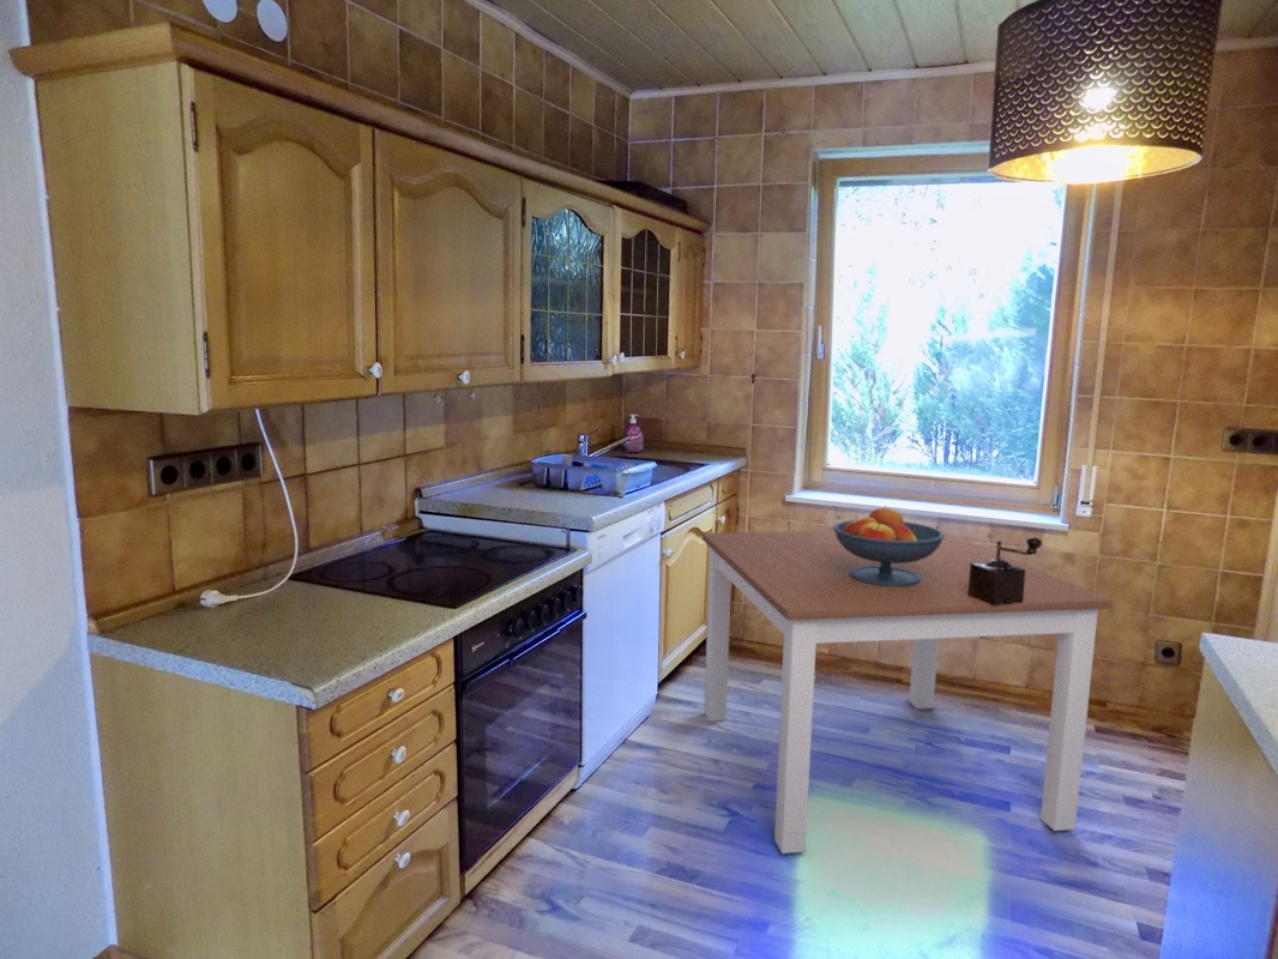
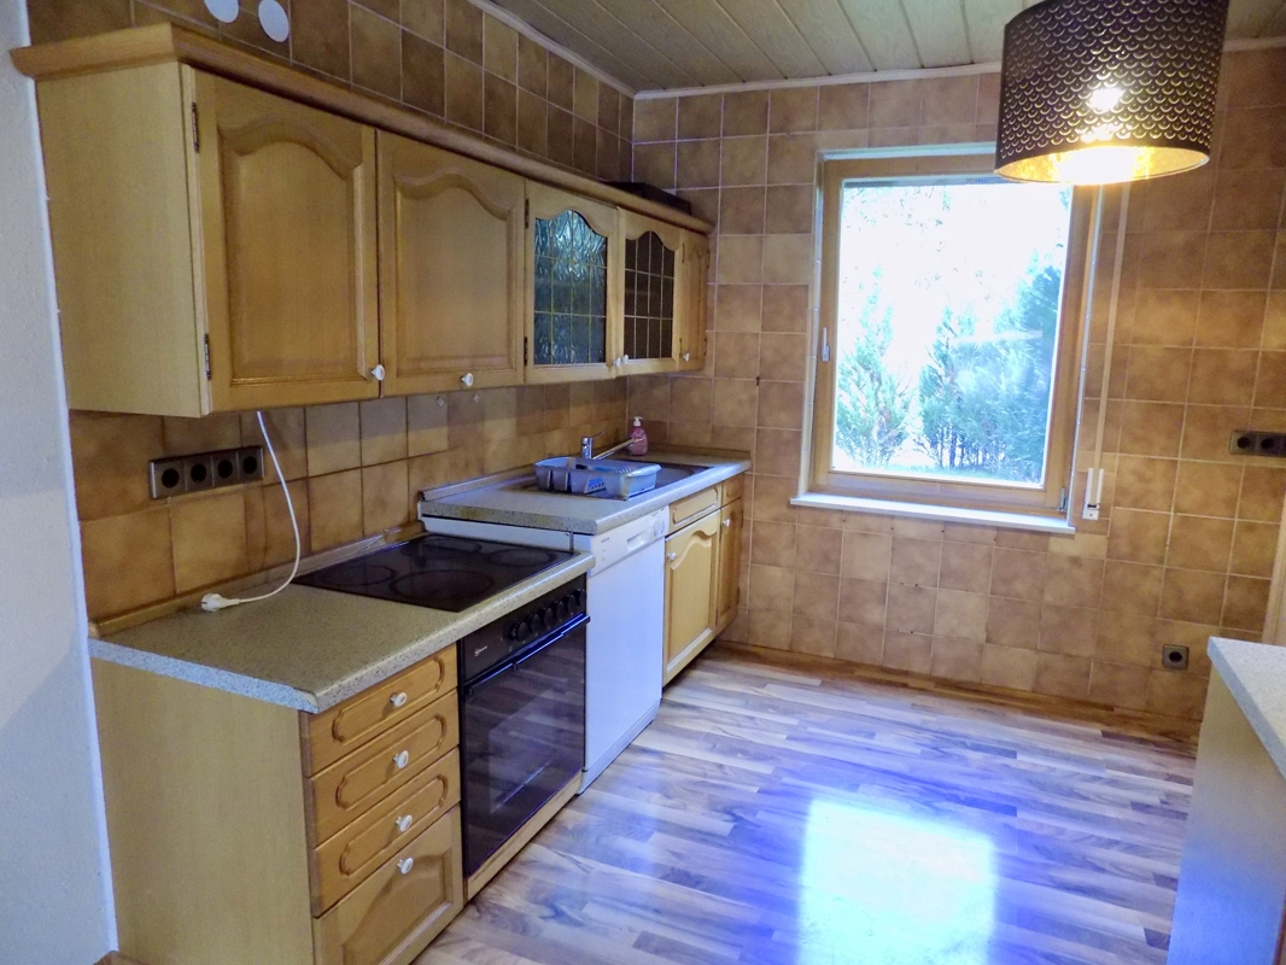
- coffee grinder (1006, 566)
- fruit bowl (886, 544)
- dining table (872, 640)
